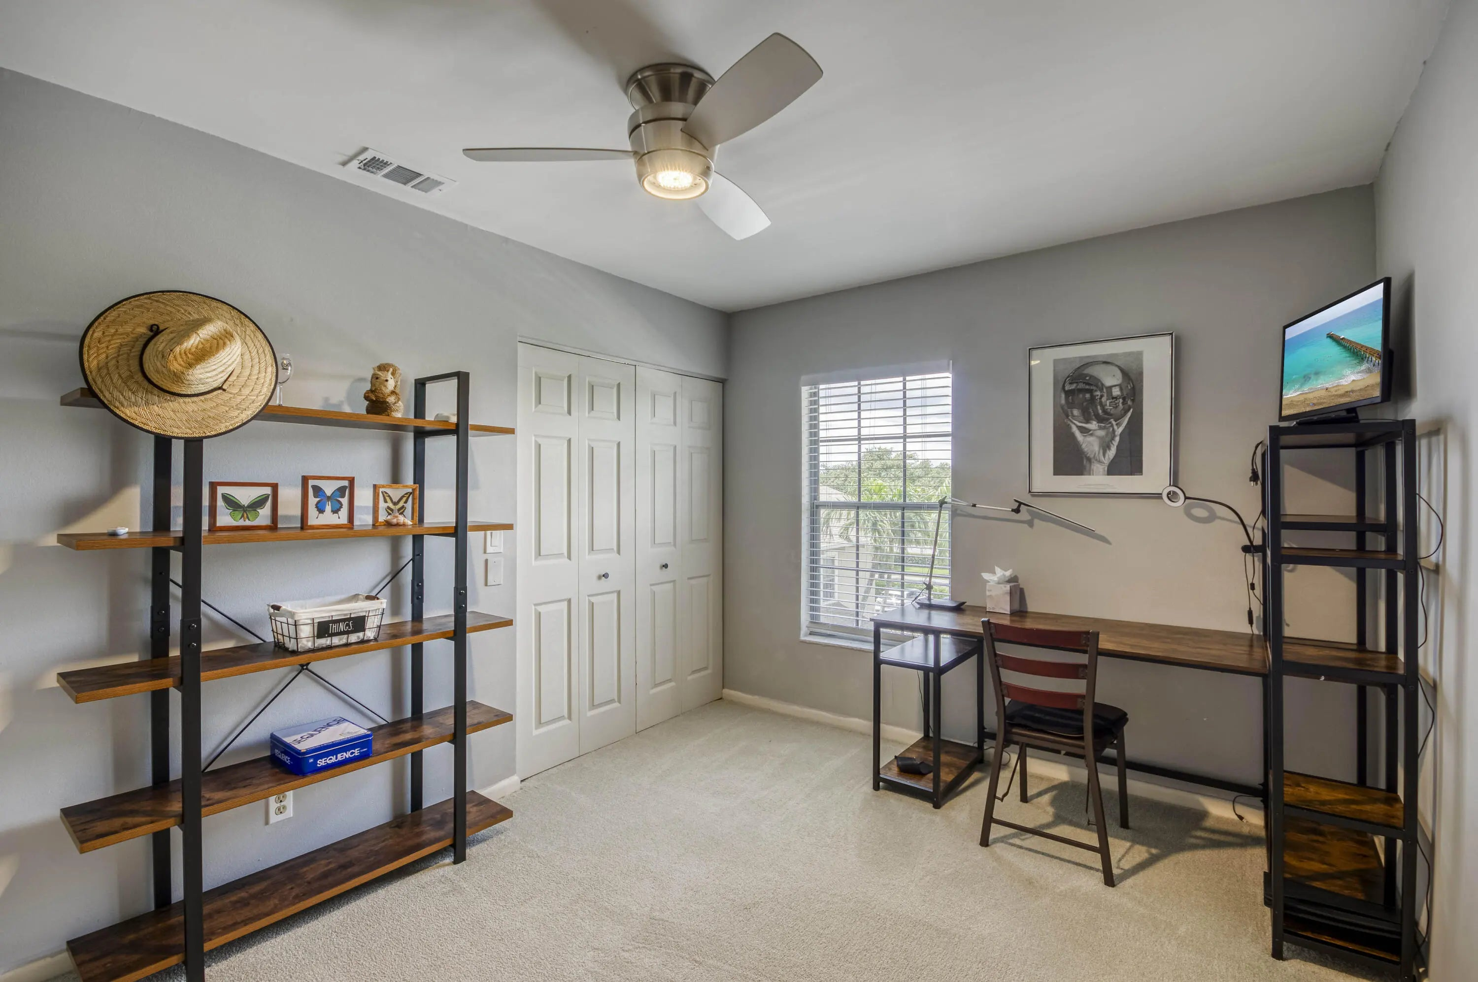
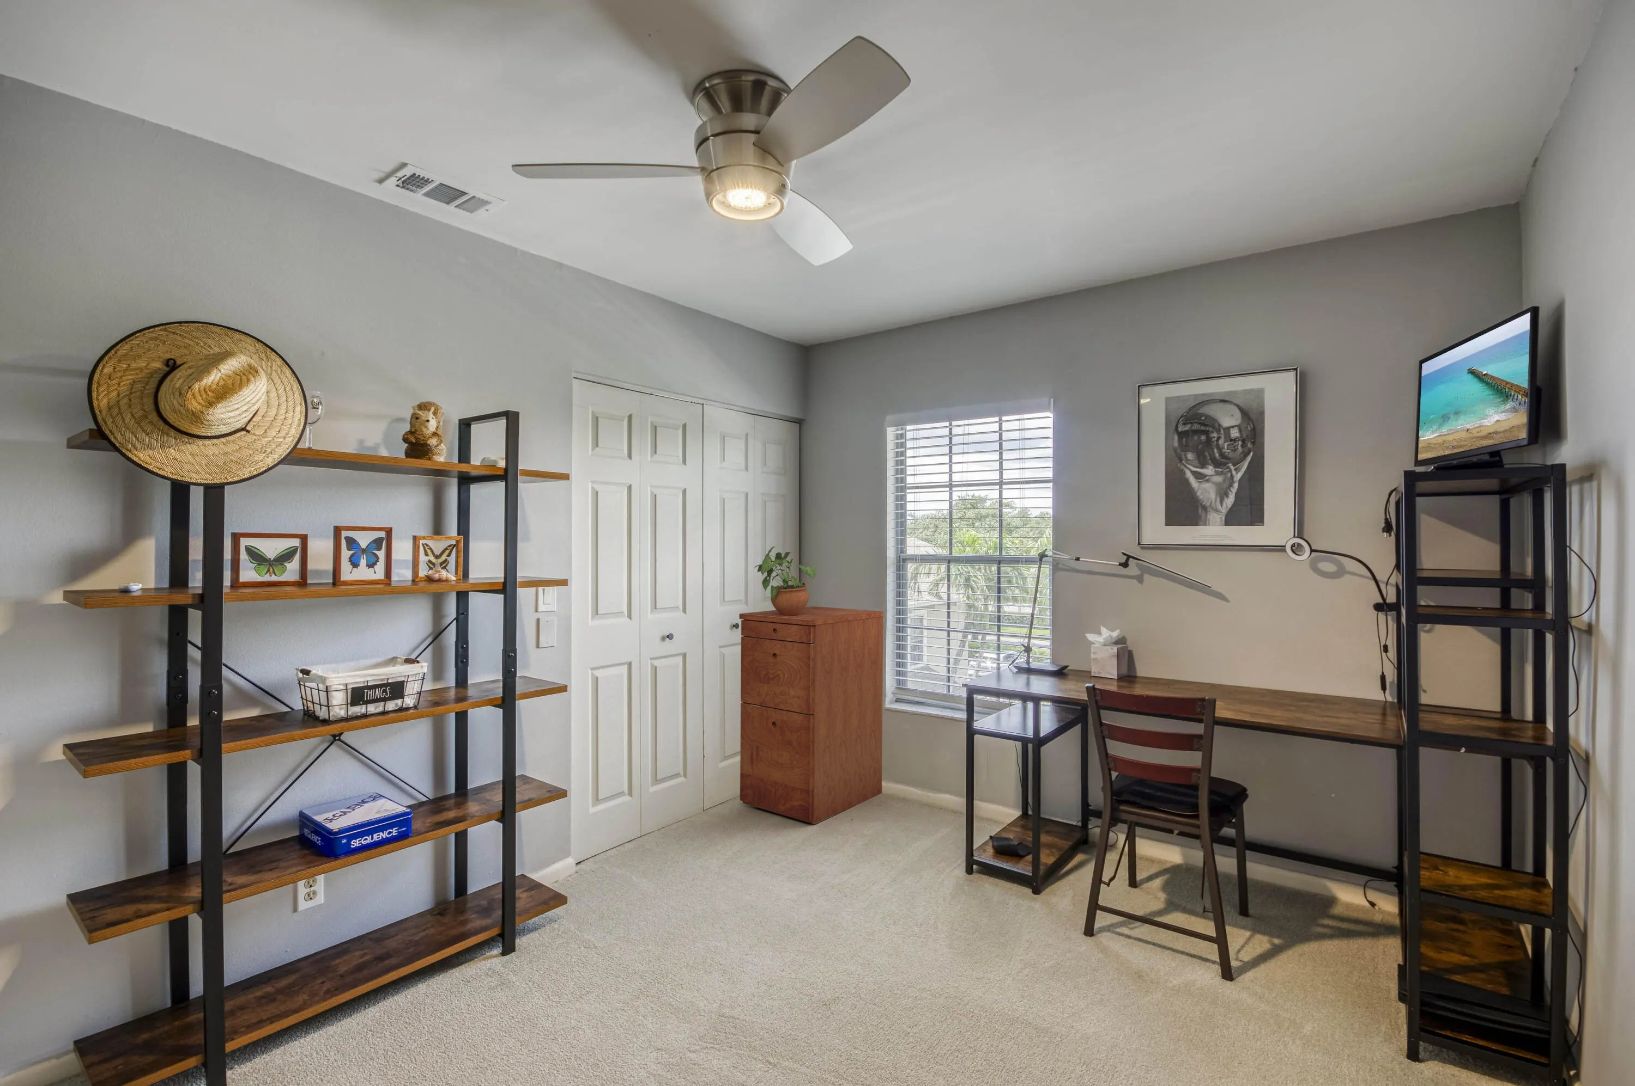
+ potted plant (785, 581)
+ filing cabinet (813, 705)
